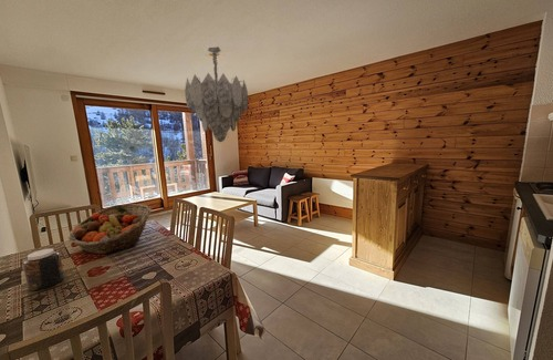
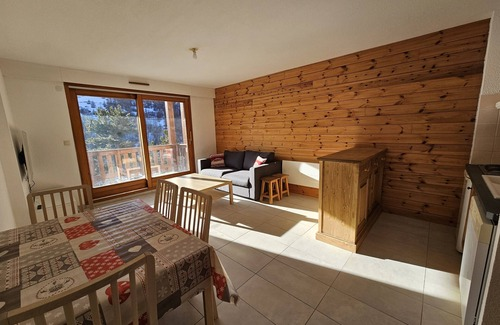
- chandelier (217, 96)
- fruit basket (113, 226)
- jar (43, 267)
